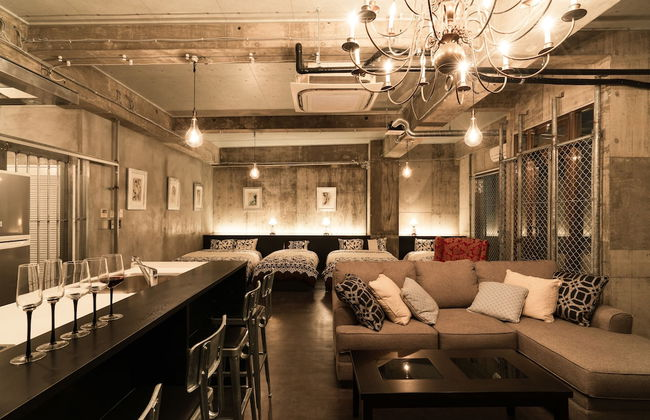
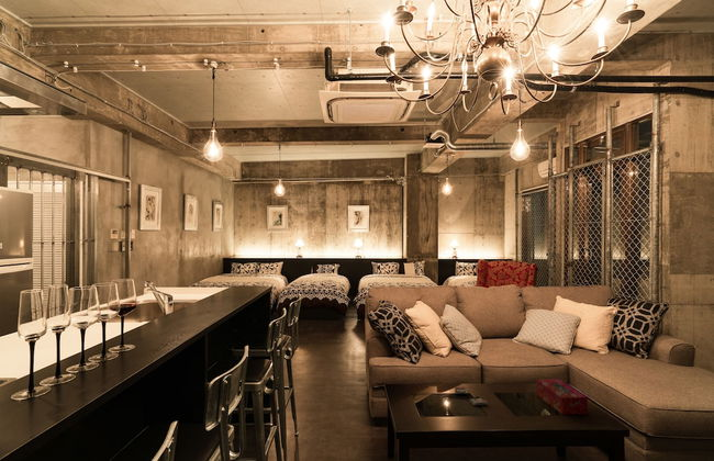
+ tissue box (560, 395)
+ magazine (466, 393)
